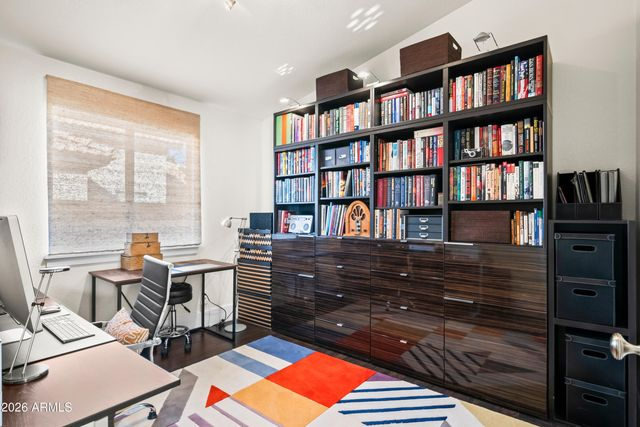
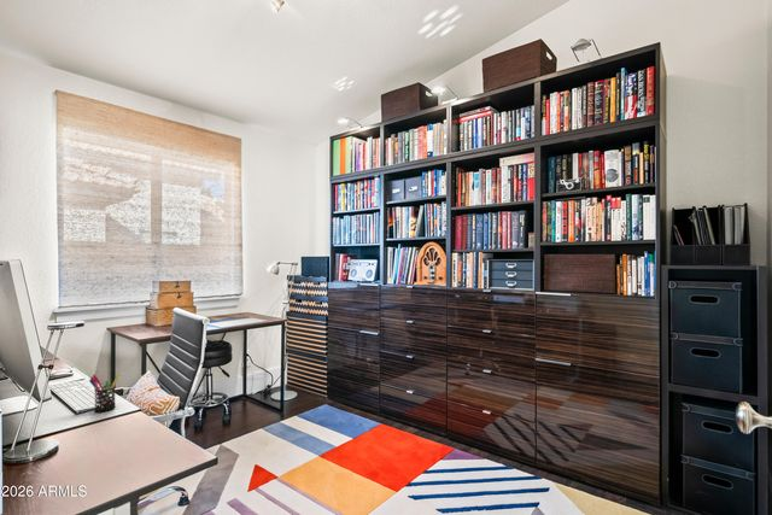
+ pen holder (104, 391)
